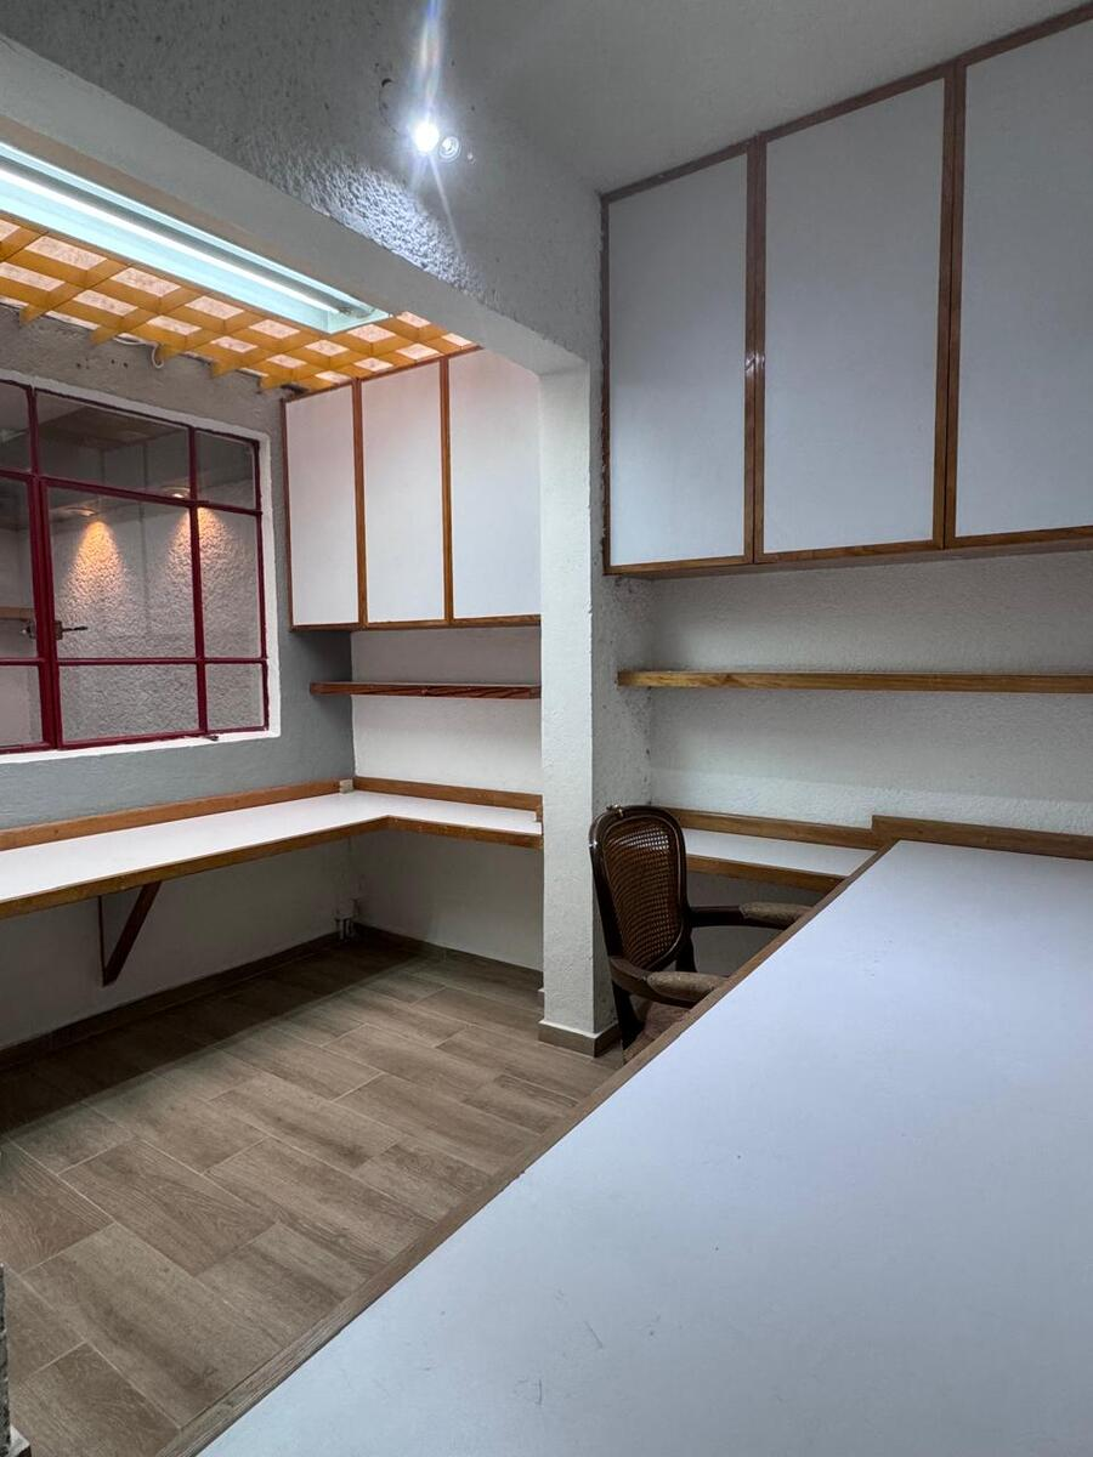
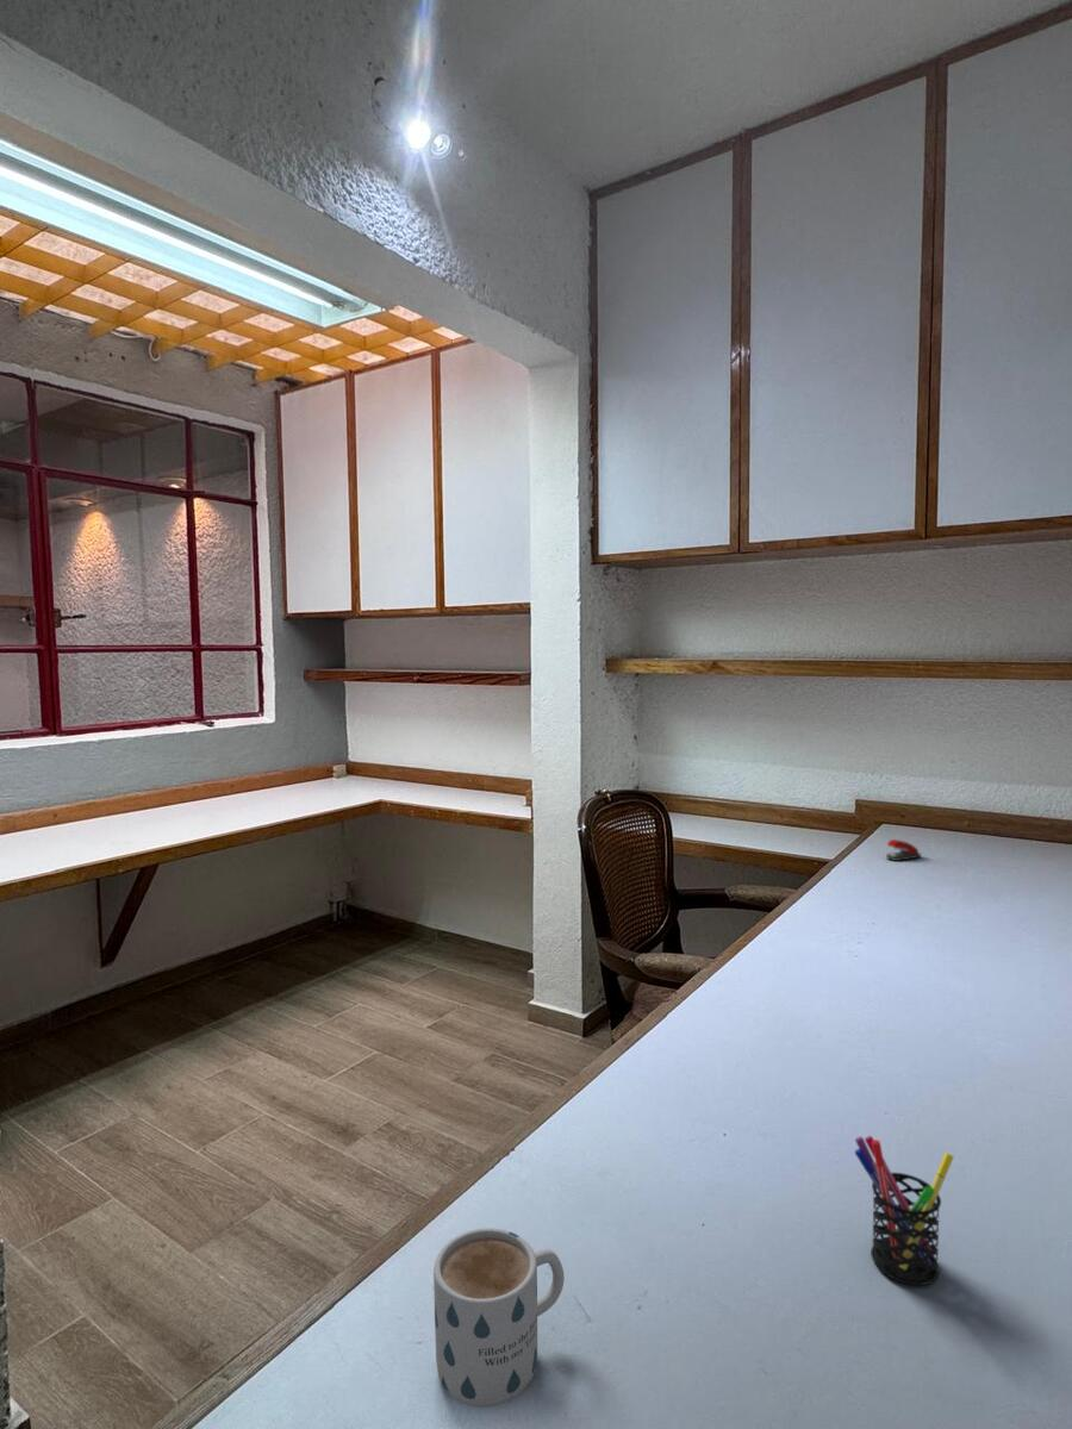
+ mug (503, 1305)
+ stapler (902, 848)
+ pen holder (905, 1206)
